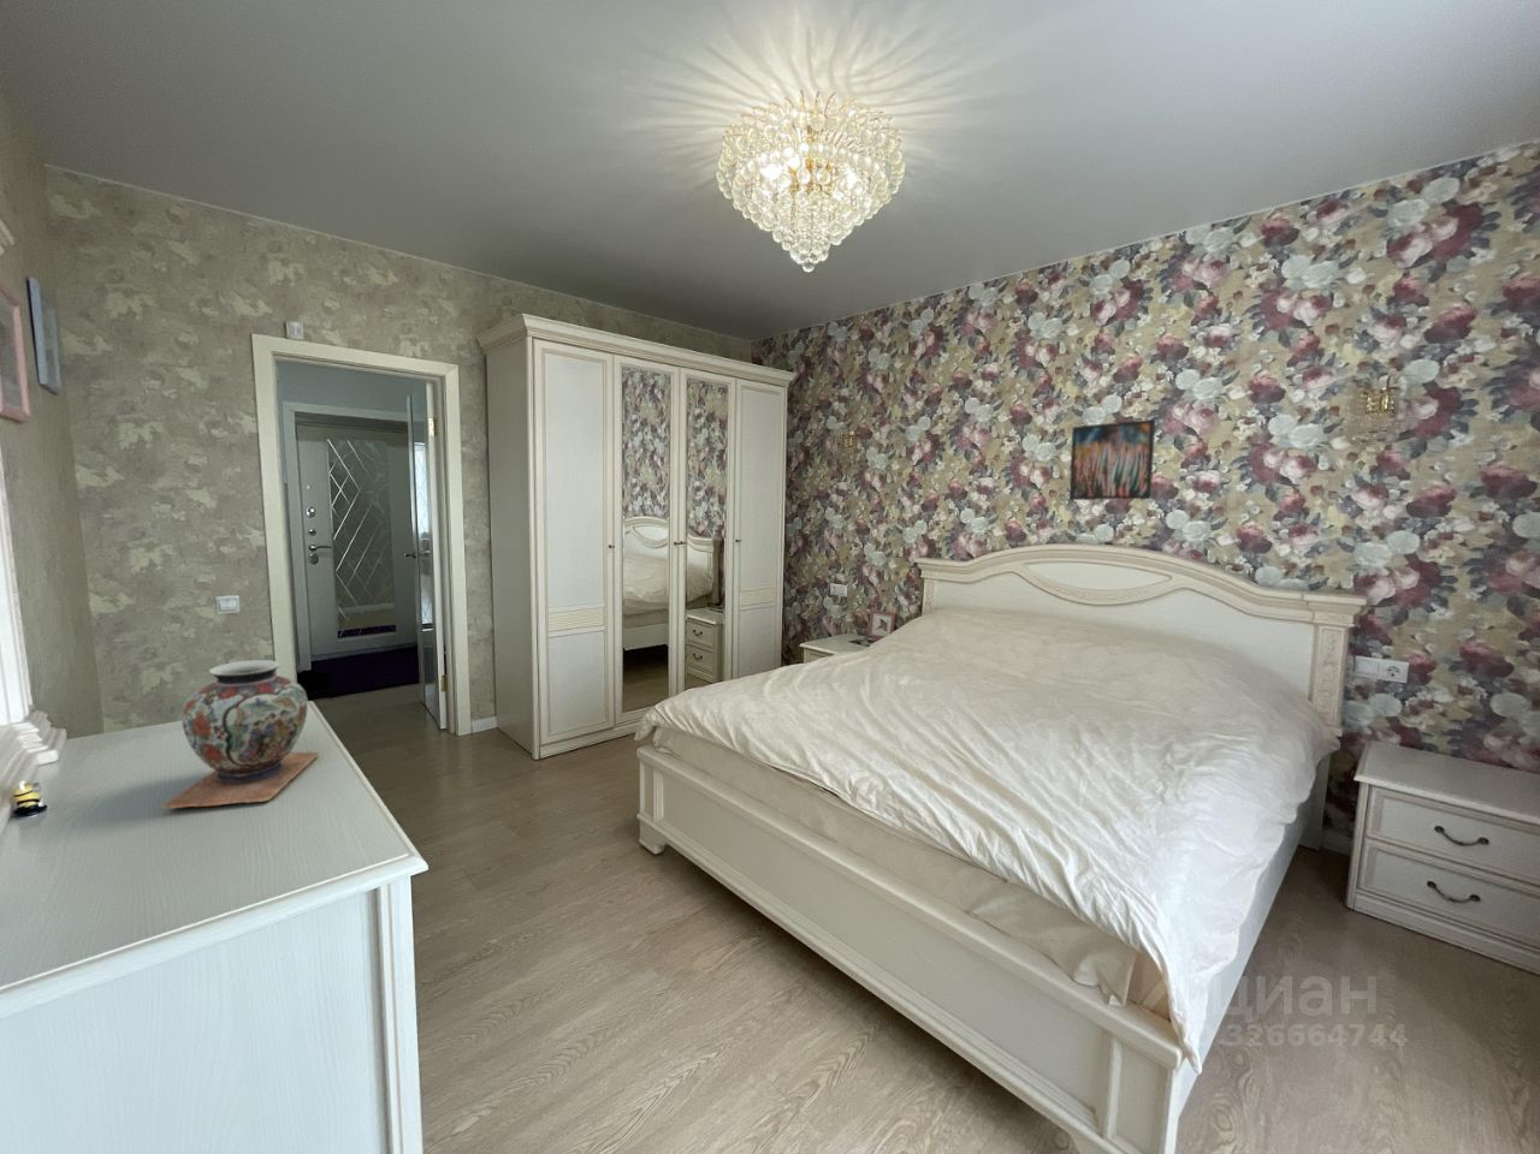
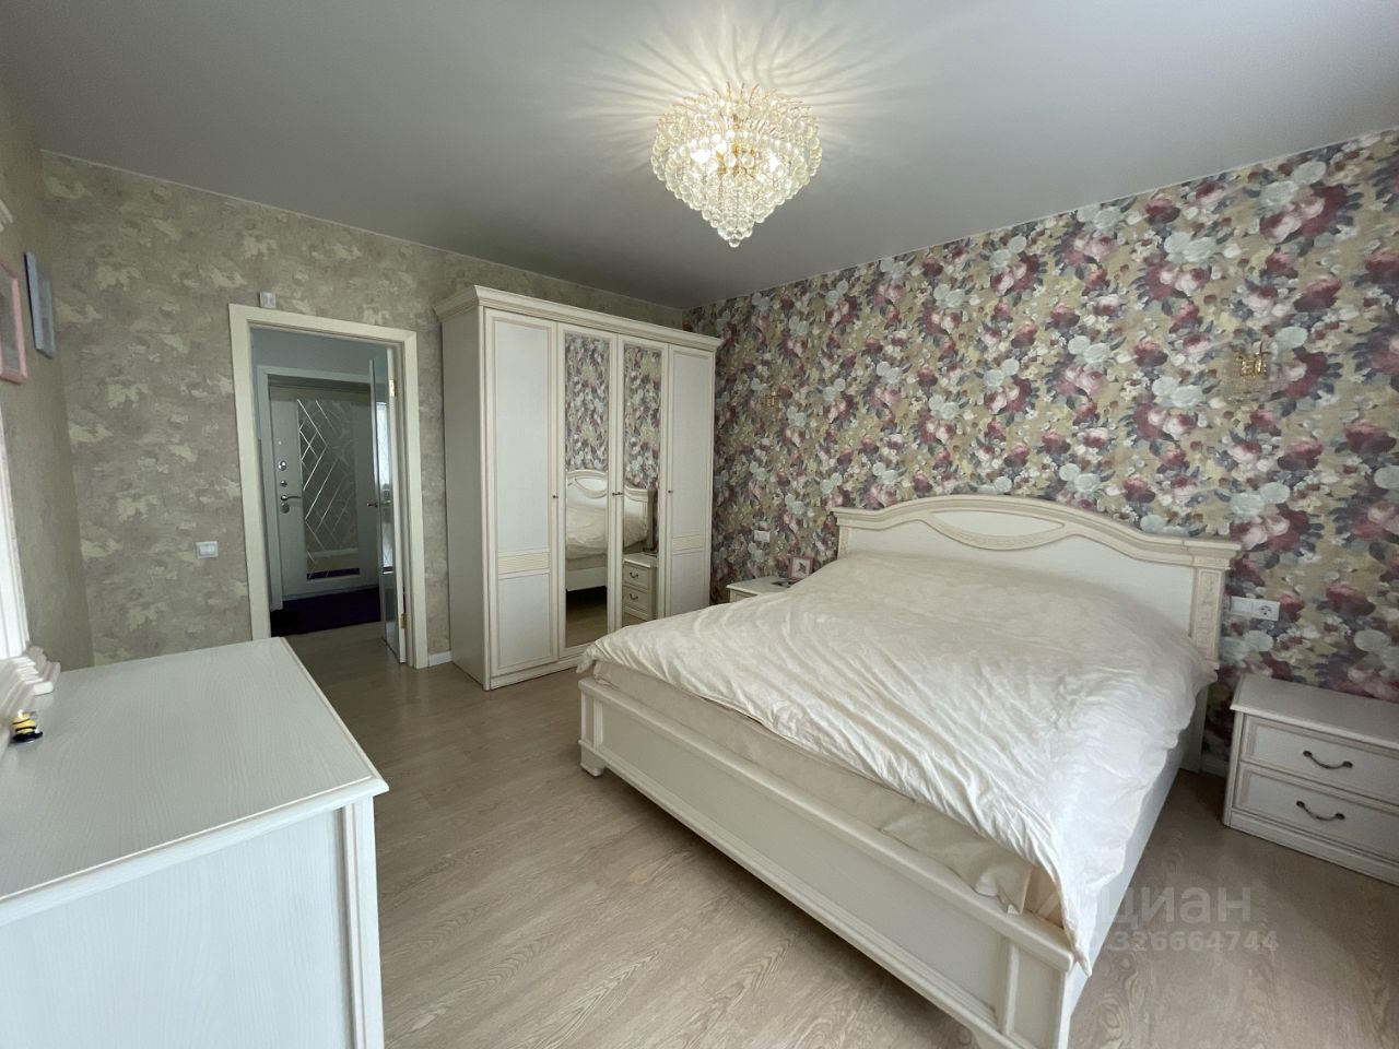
- decorative vase (243, 724)
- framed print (1110, 461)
